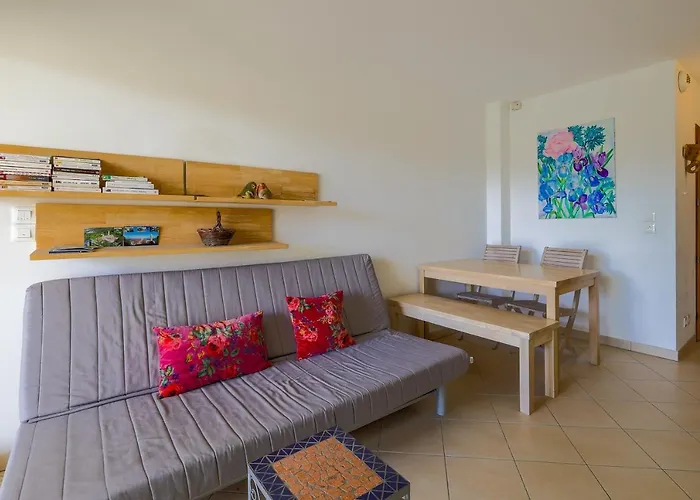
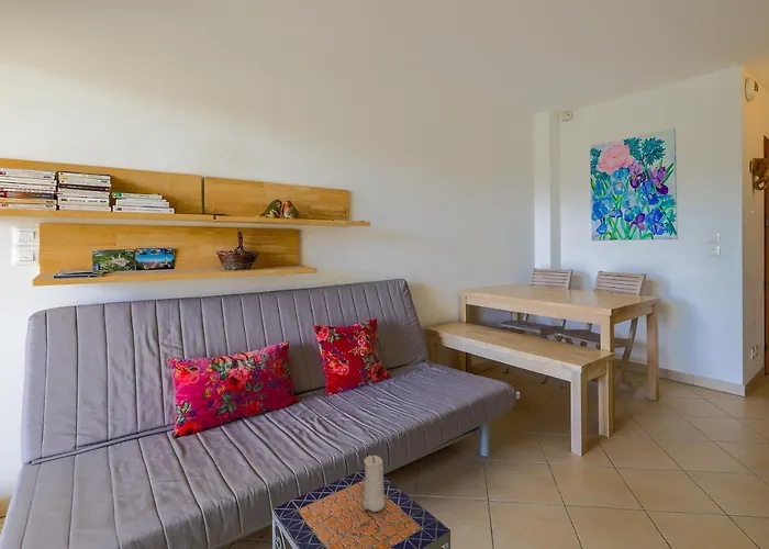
+ candle (372, 480)
